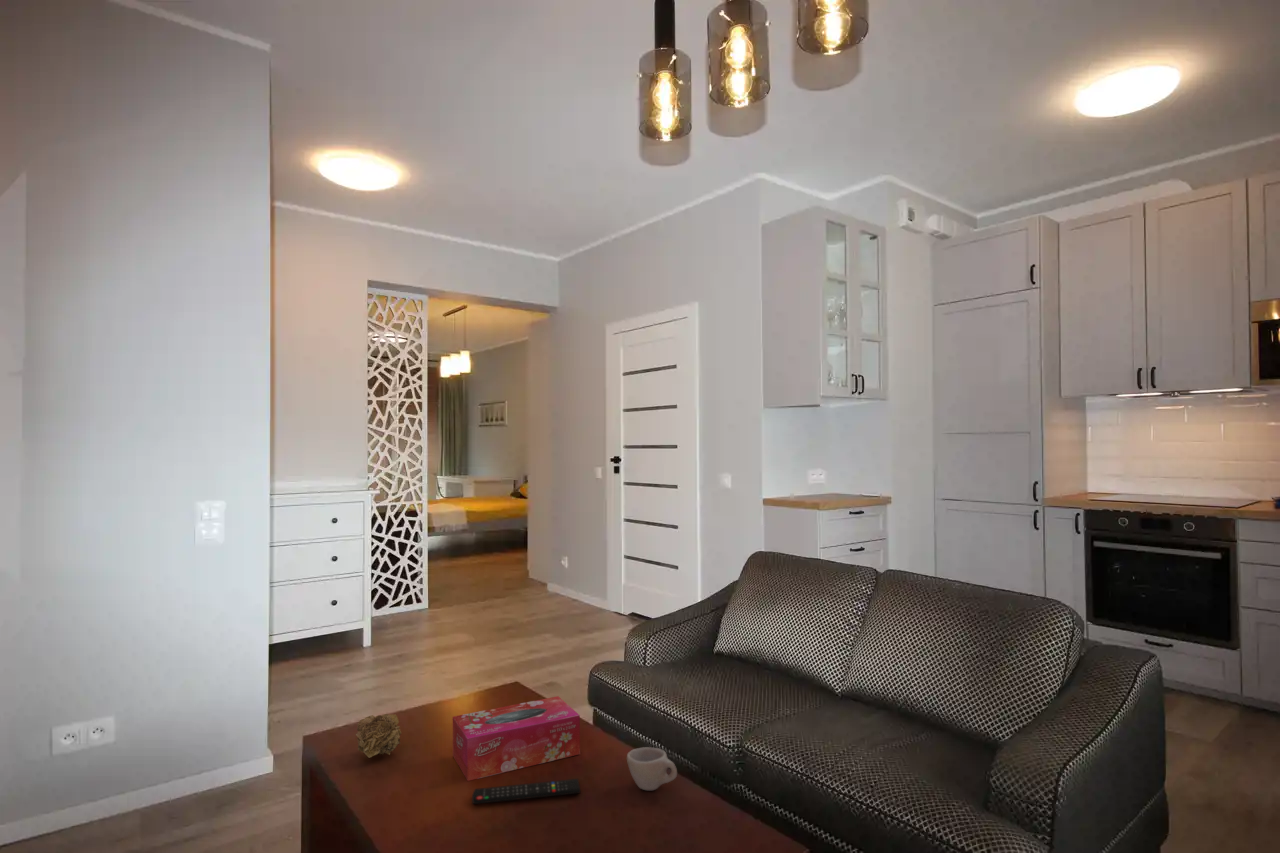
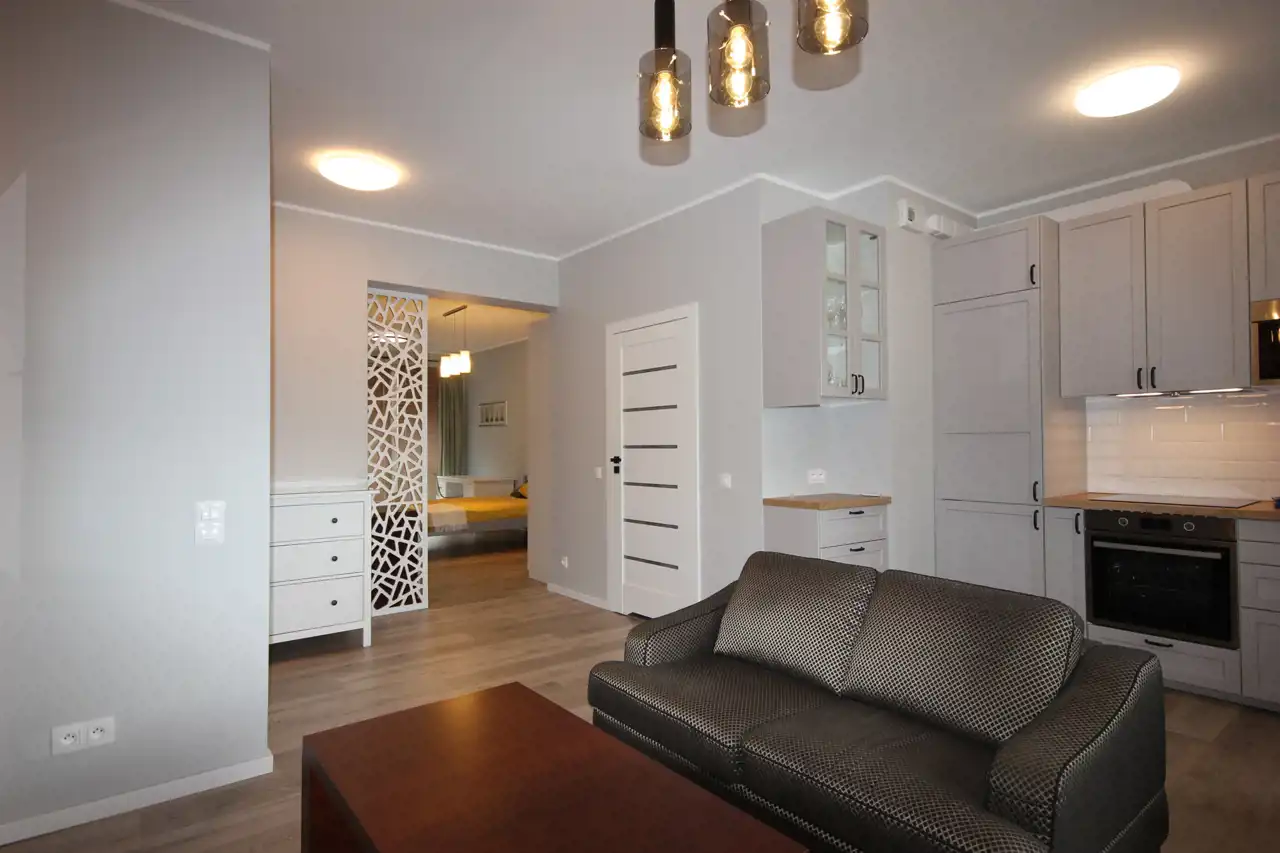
- remote control (526, 792)
- tissue box (516, 735)
- cup (653, 770)
- flower (379, 734)
